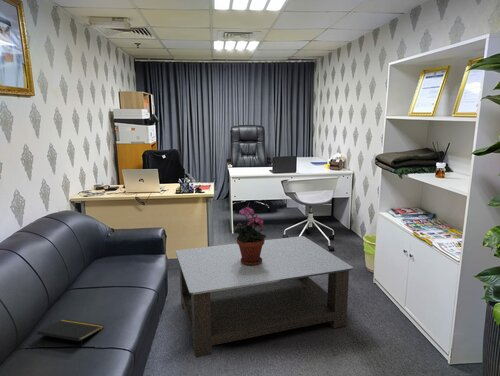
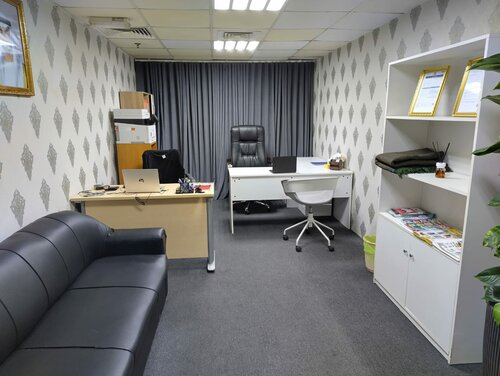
- potted plant (250, 234)
- notepad (71, 329)
- coffee table (258, 286)
